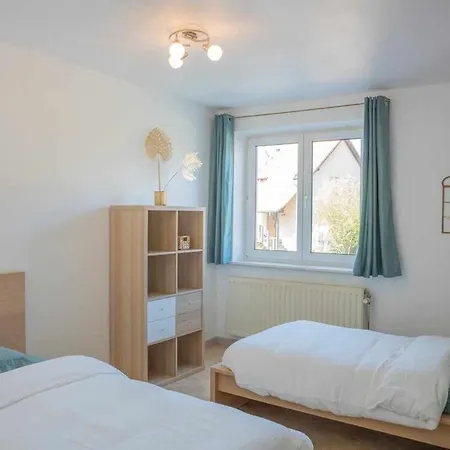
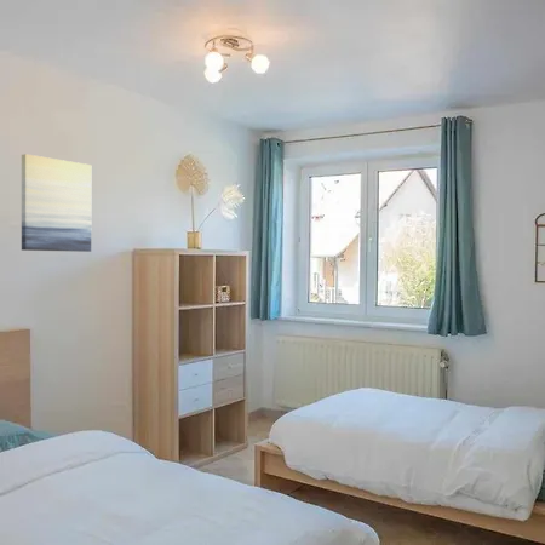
+ wall art (57, 205)
